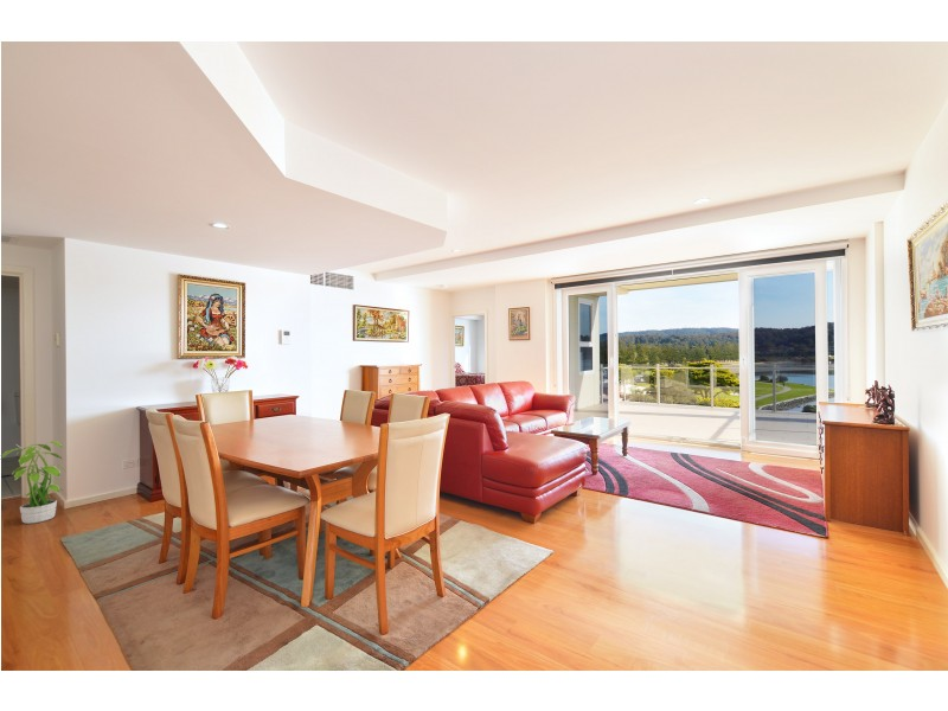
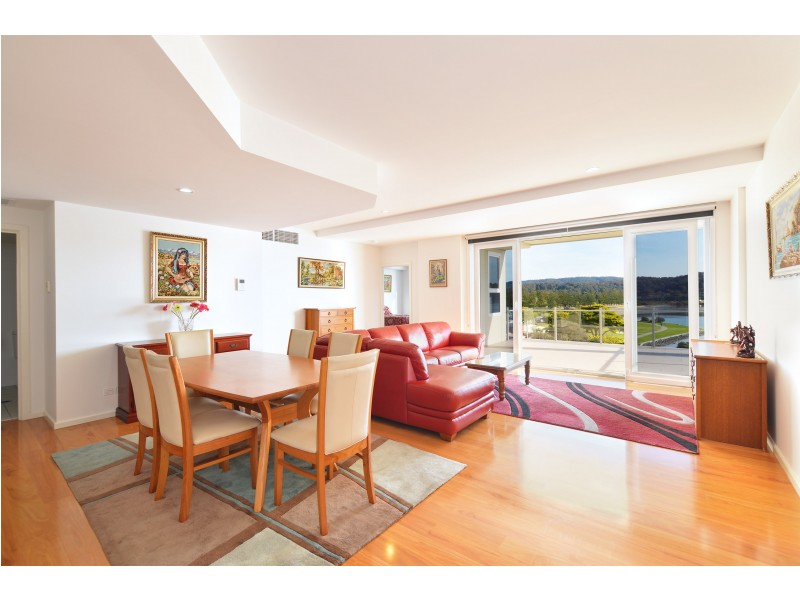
- potted plant (33, 481)
